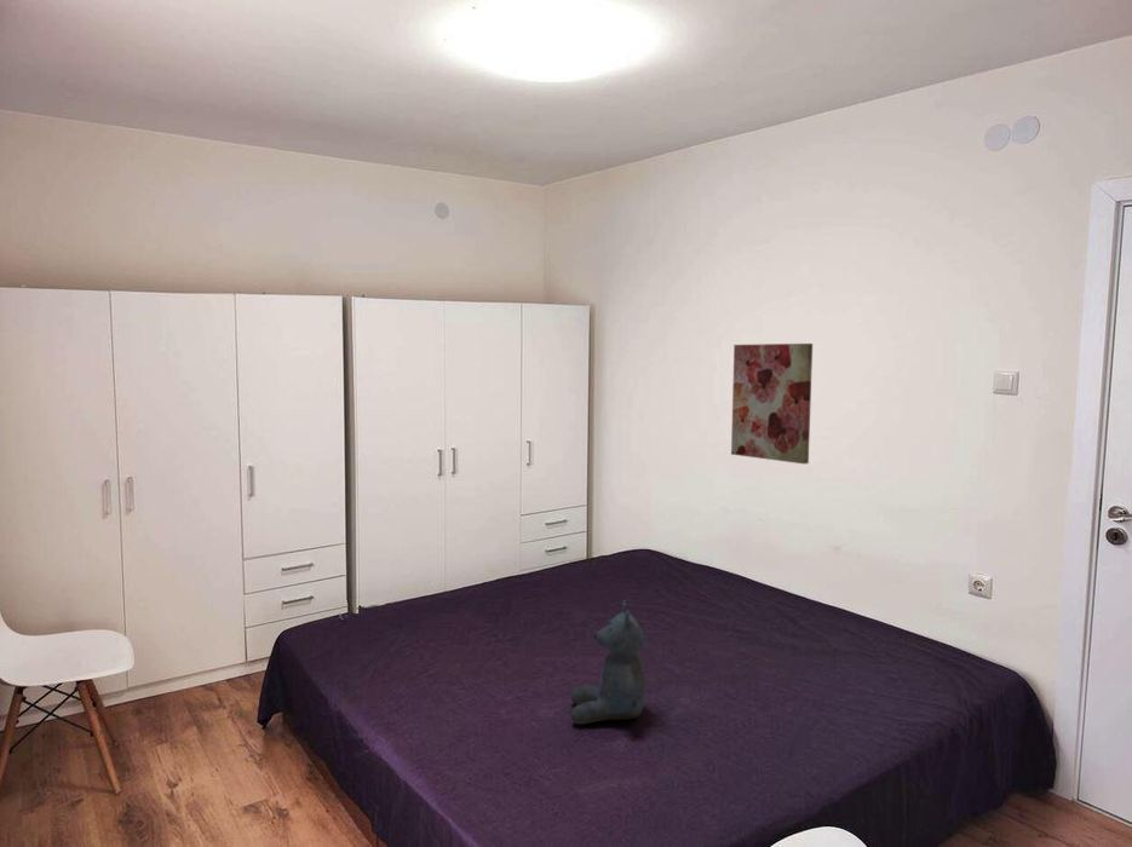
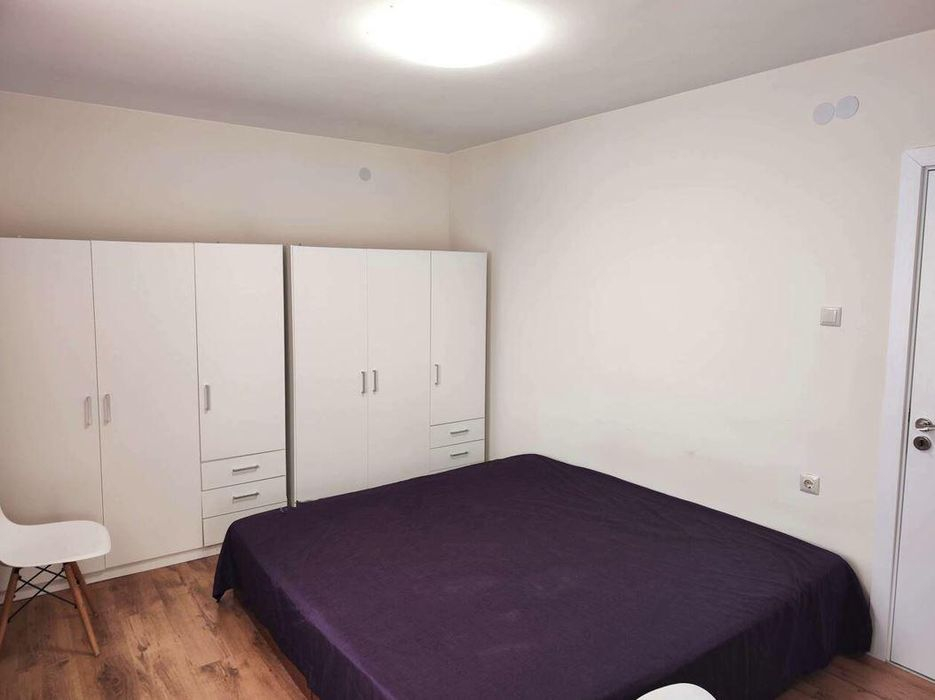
- stuffed bear (608, 659)
- wall art (769, 402)
